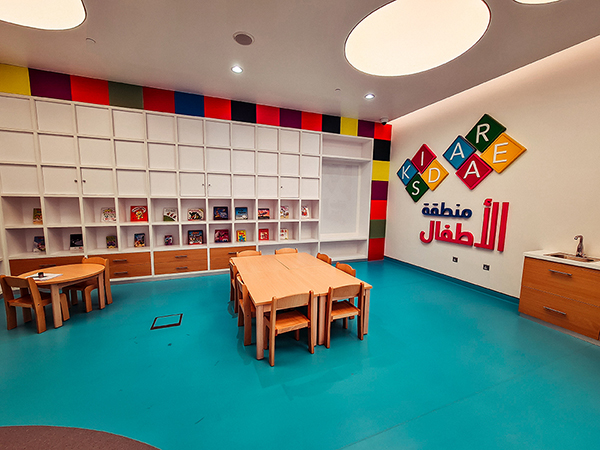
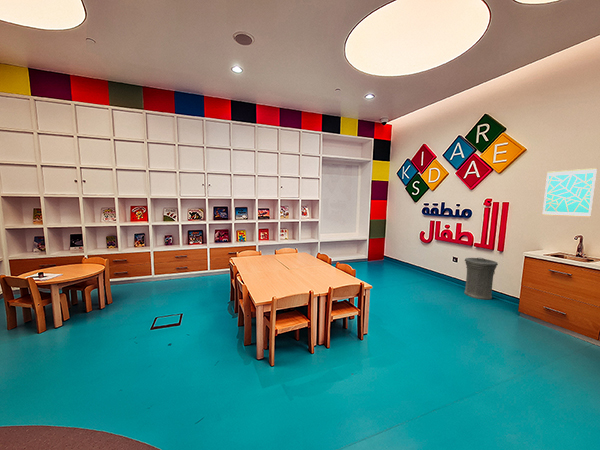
+ wall art (567, 193)
+ trash can (479, 276)
